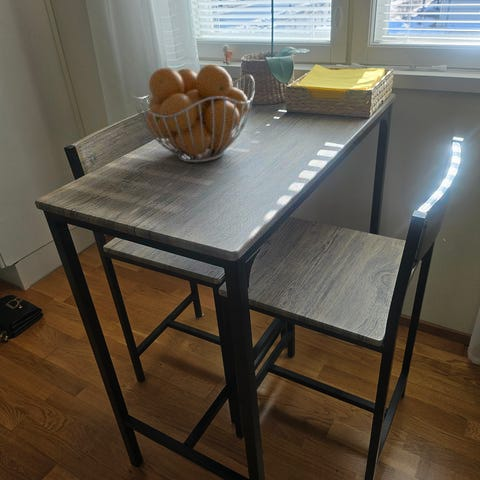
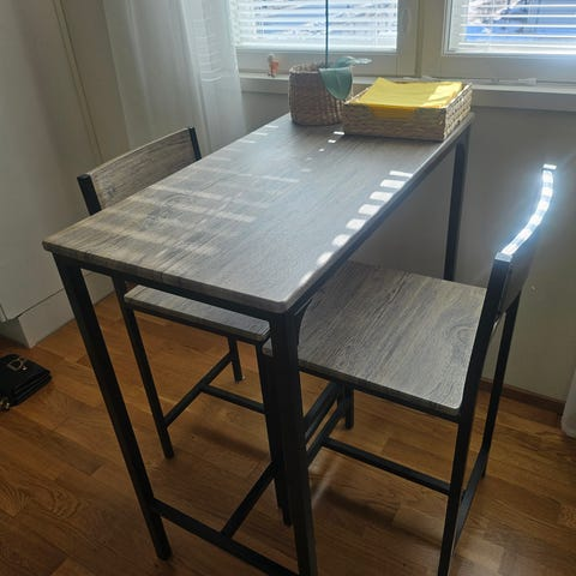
- fruit basket (196, 111)
